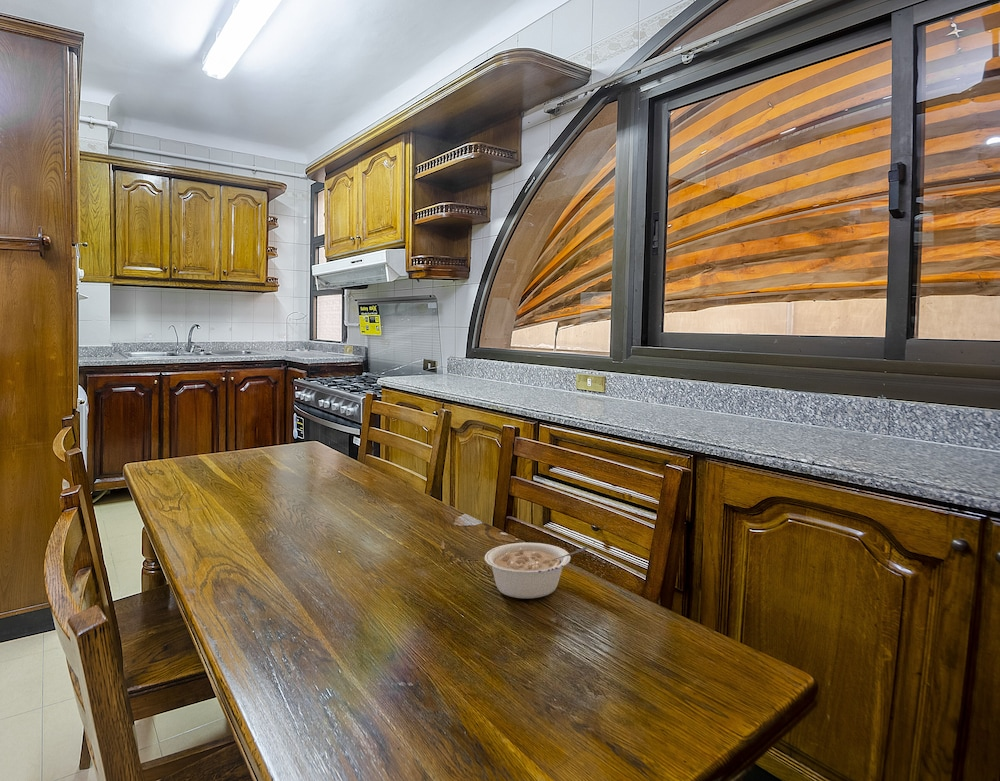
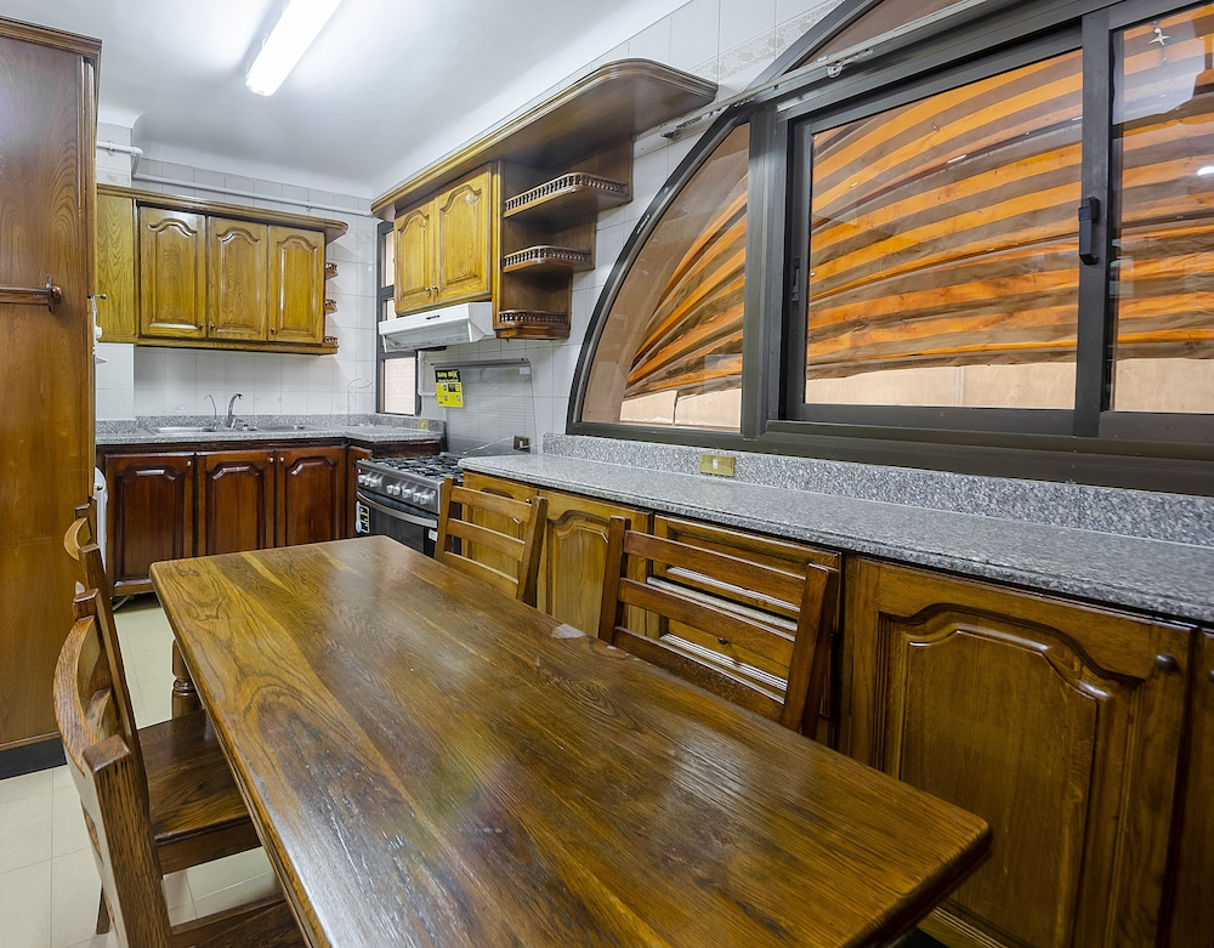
- legume (530, 567)
